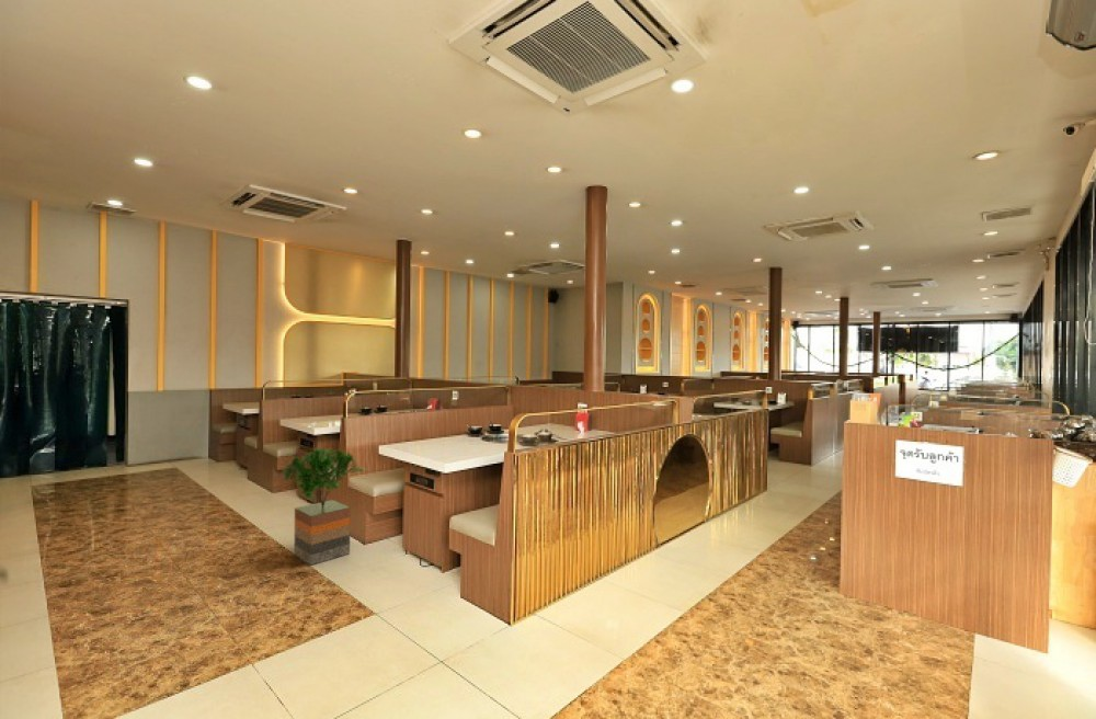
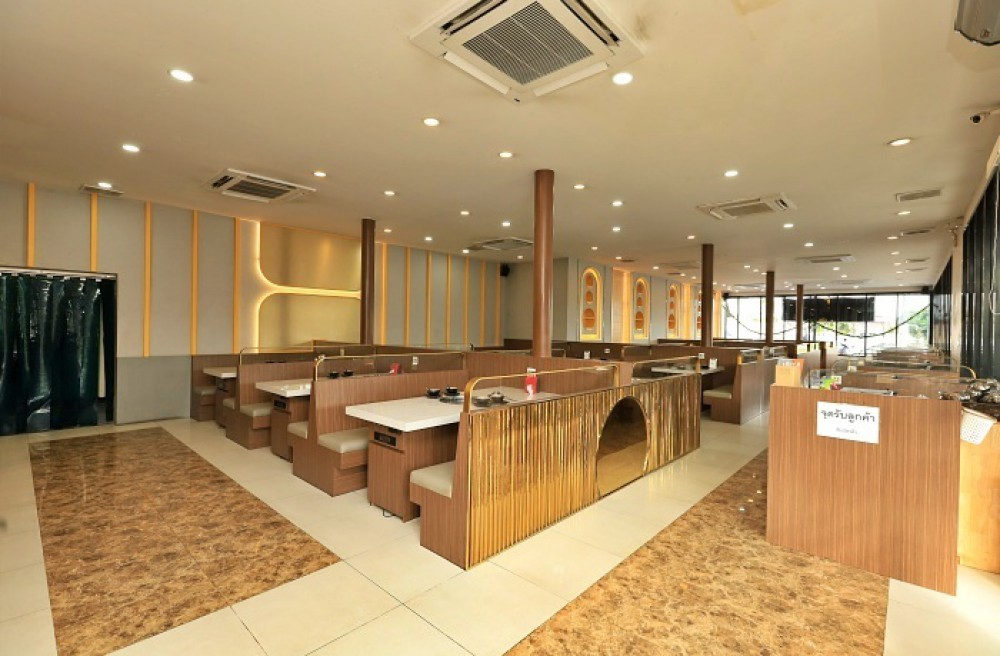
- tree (323, 501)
